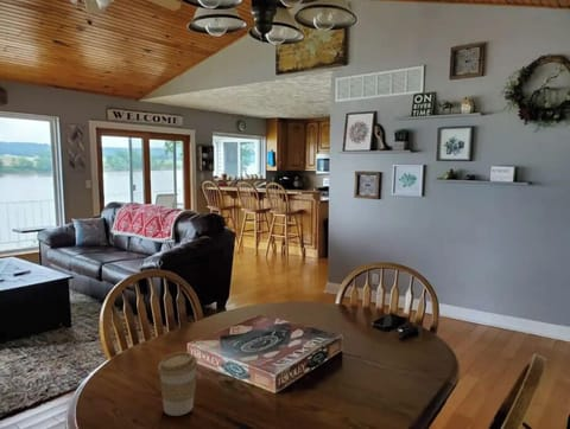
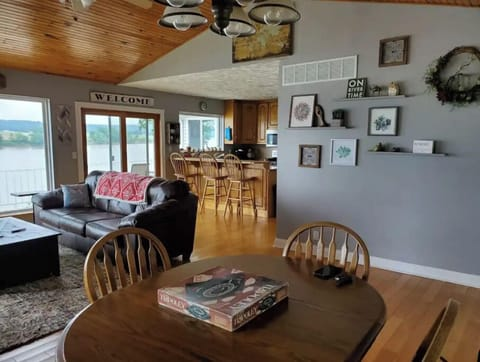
- coffee cup (178, 382)
